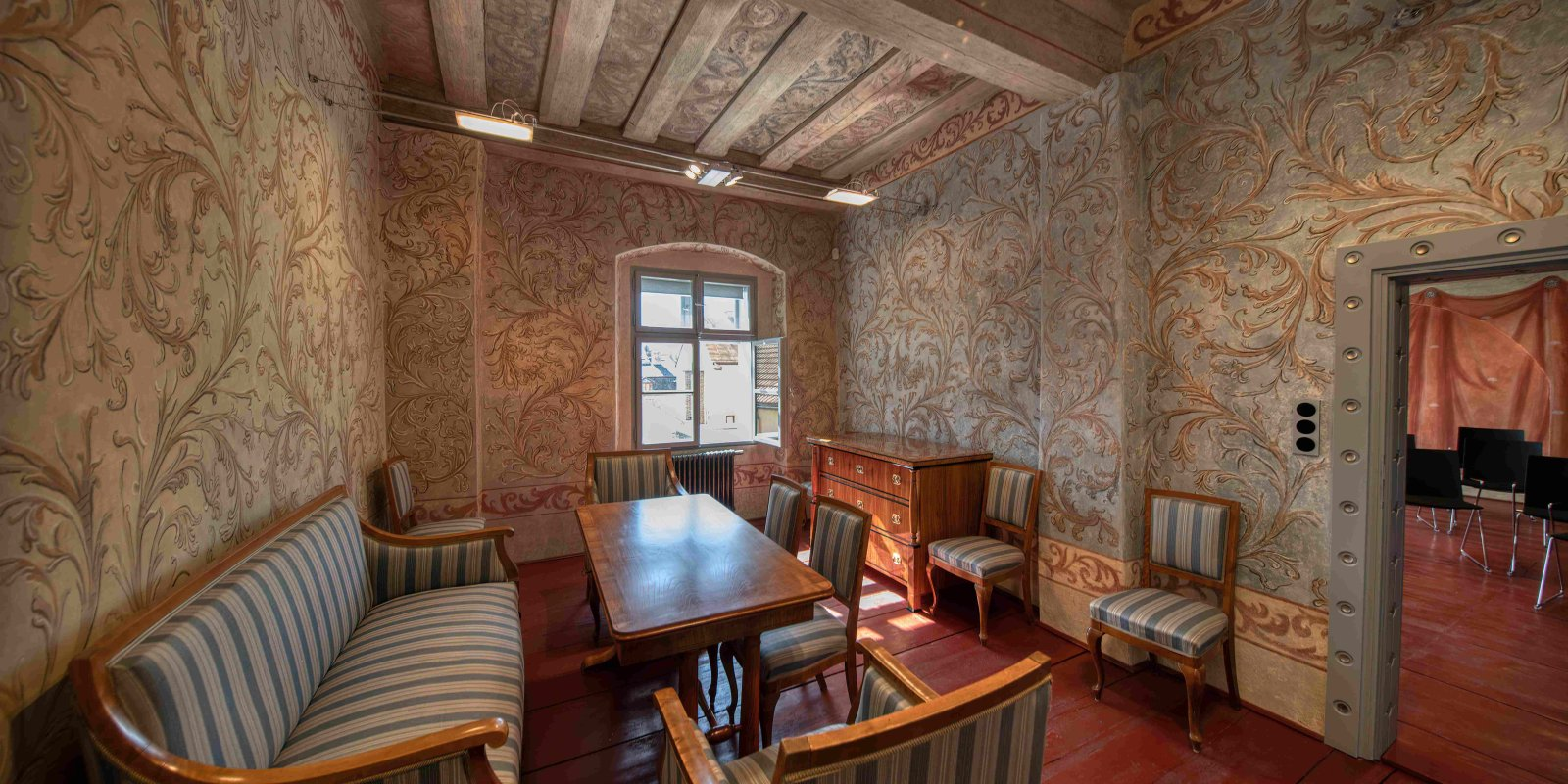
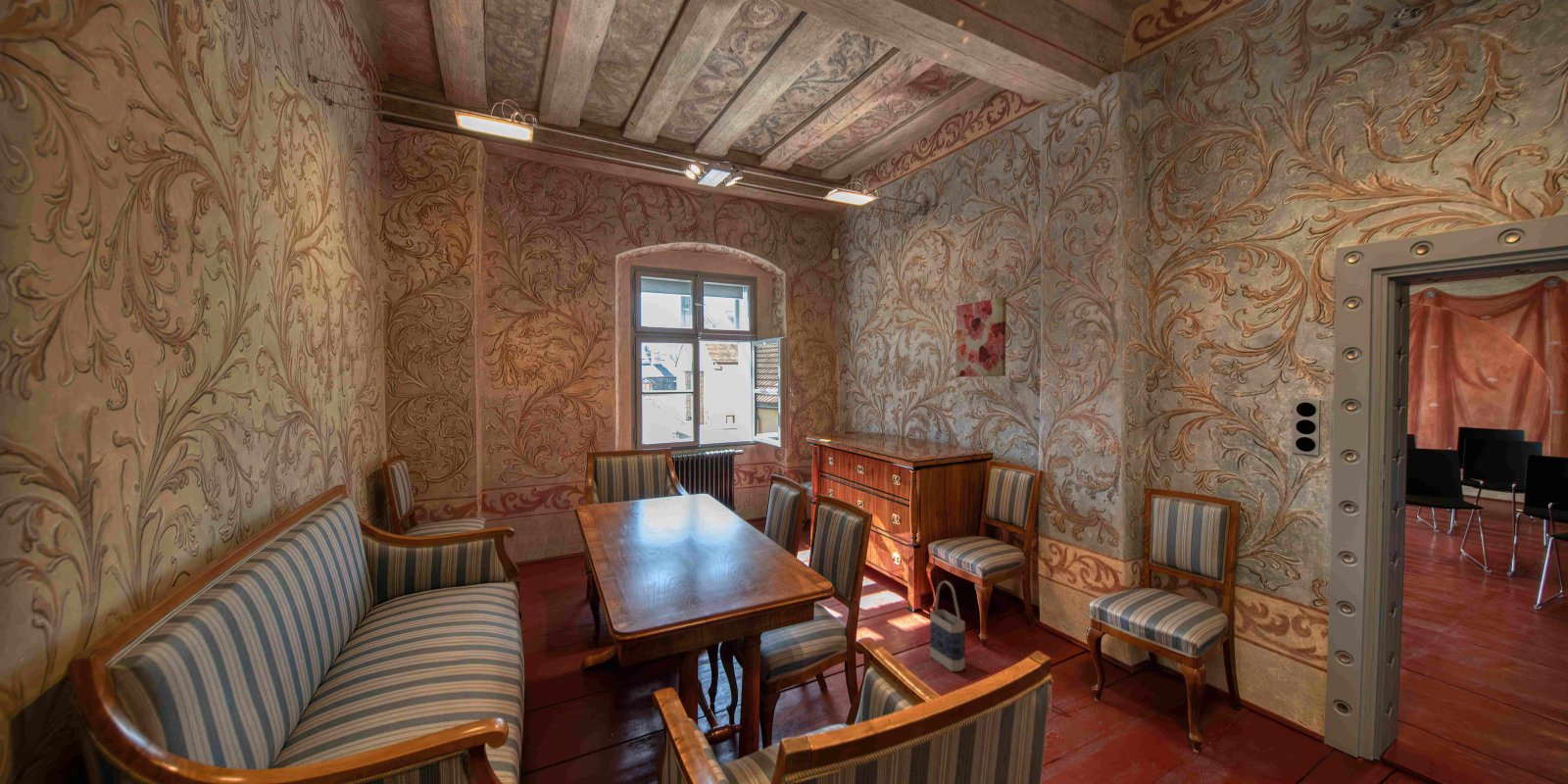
+ wall art (979, 339)
+ bag (947, 621)
